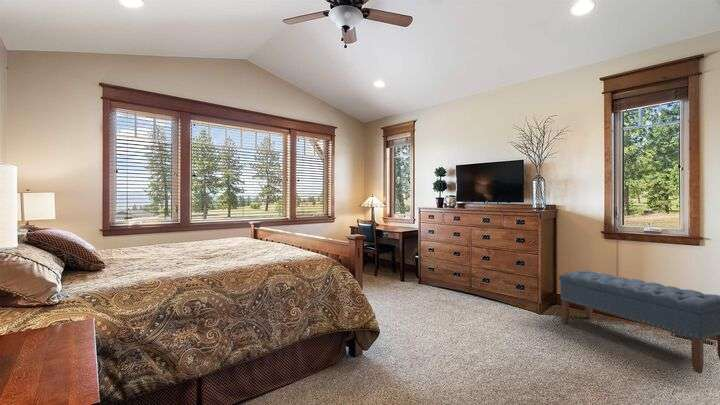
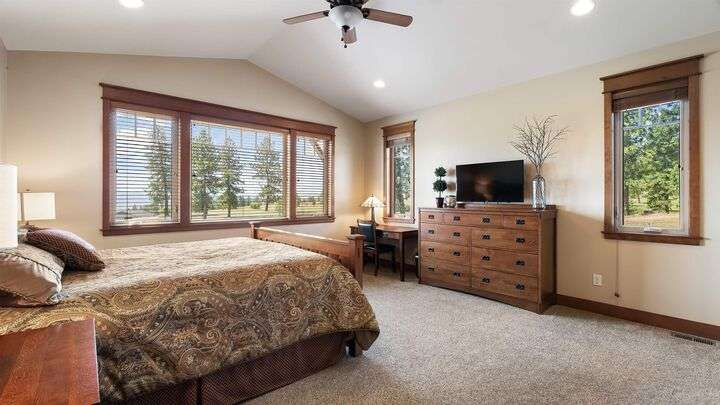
- bench (633, 311)
